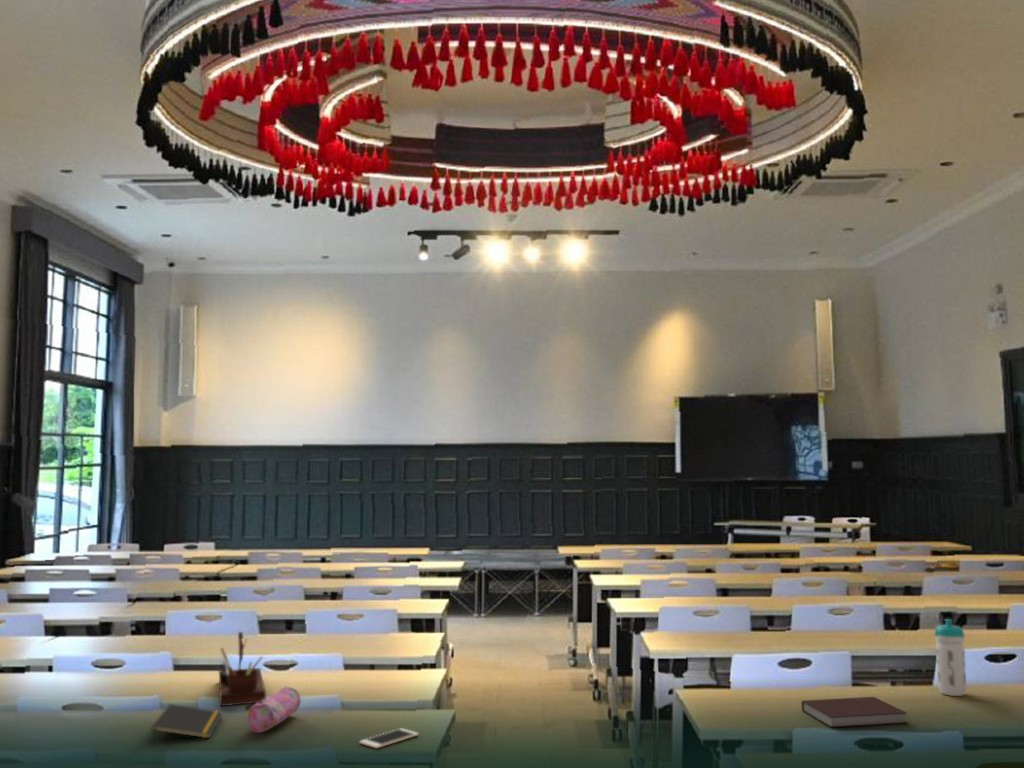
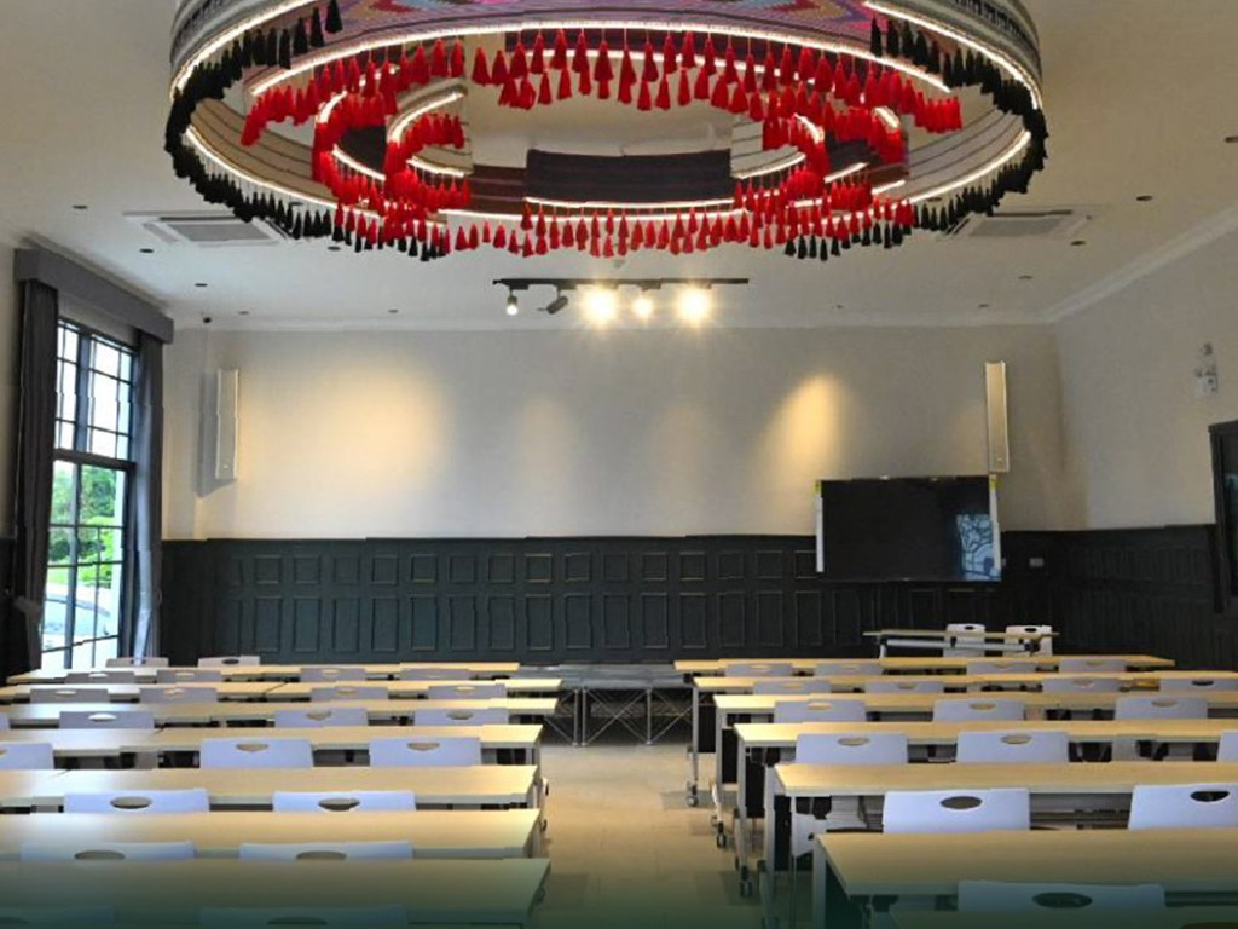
- desk organizer (240, 665)
- water bottle (950, 656)
- pencil case (274, 708)
- notepad (188, 720)
- cell phone (389, 738)
- notebook (853, 711)
